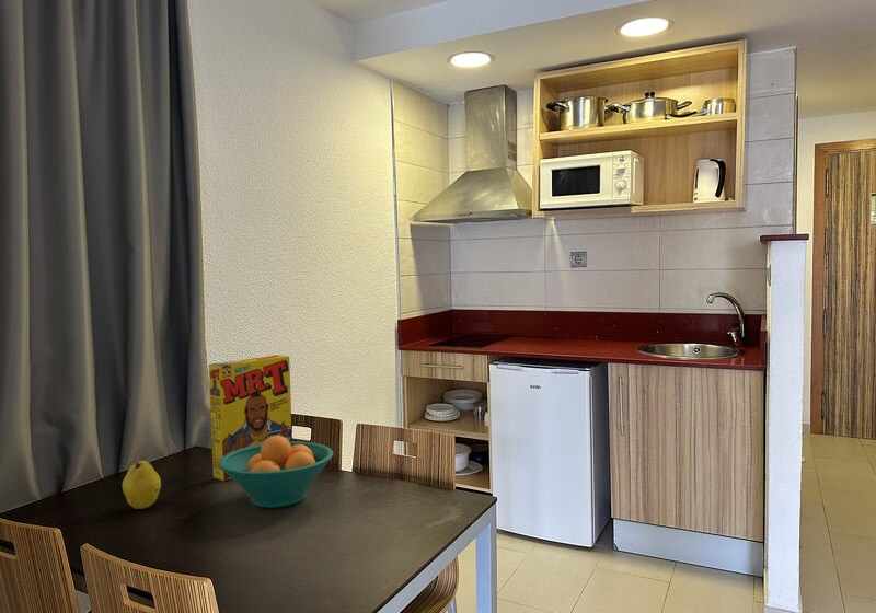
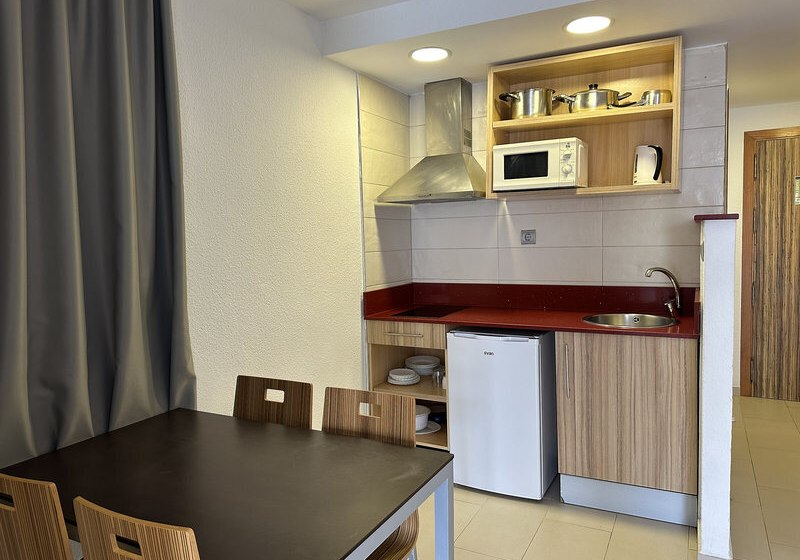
- cereal box (252, 414)
- fruit bowl (277, 467)
- fruit (141, 483)
